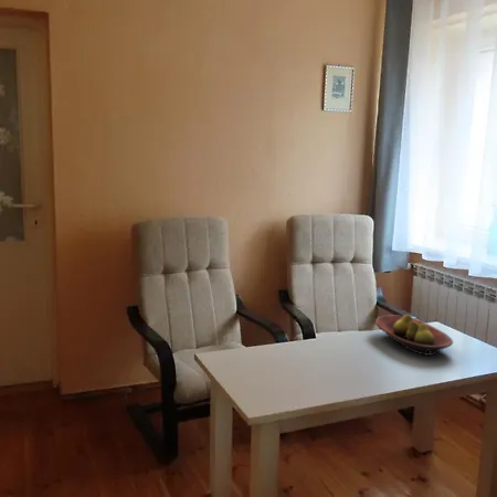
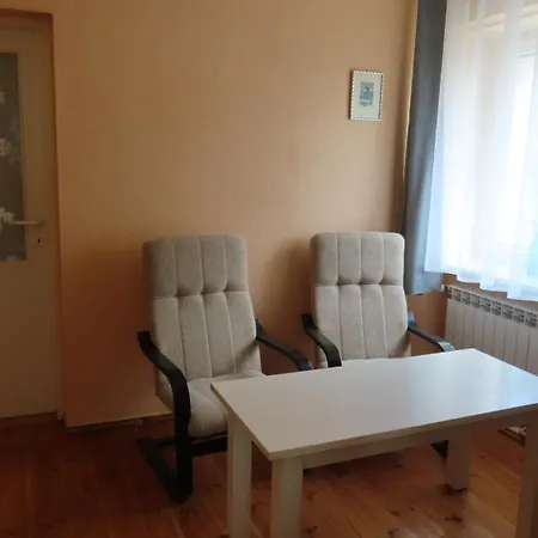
- fruit bowl (412, 331)
